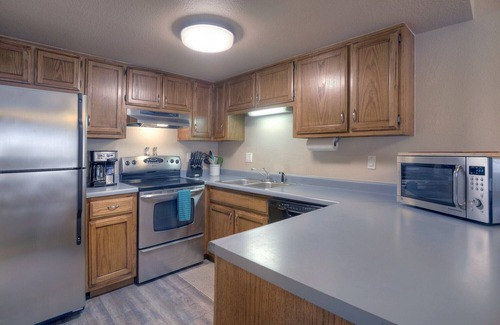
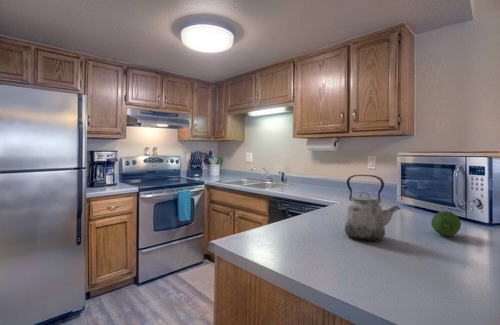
+ kettle (371, 207)
+ fruit (445, 223)
